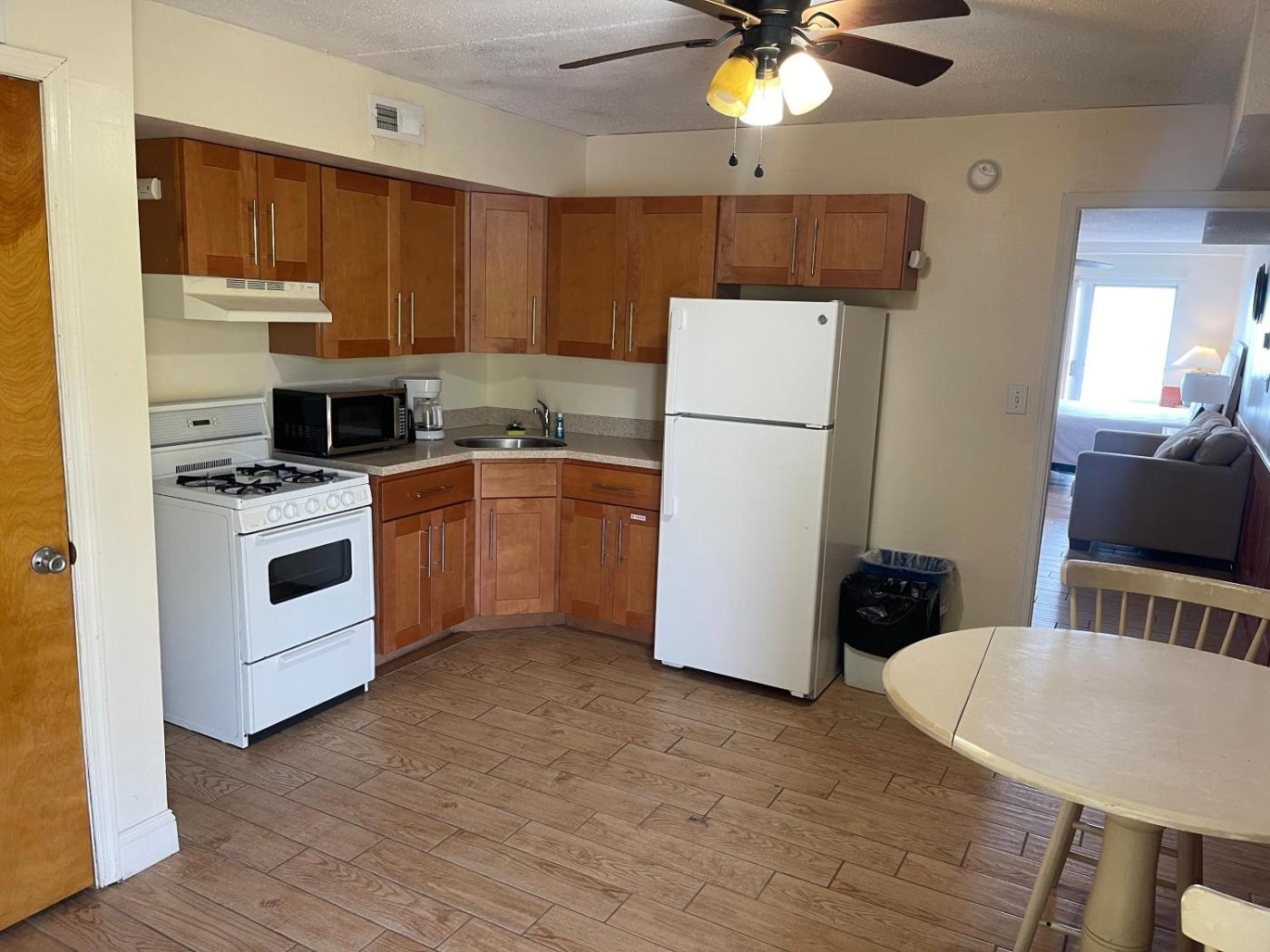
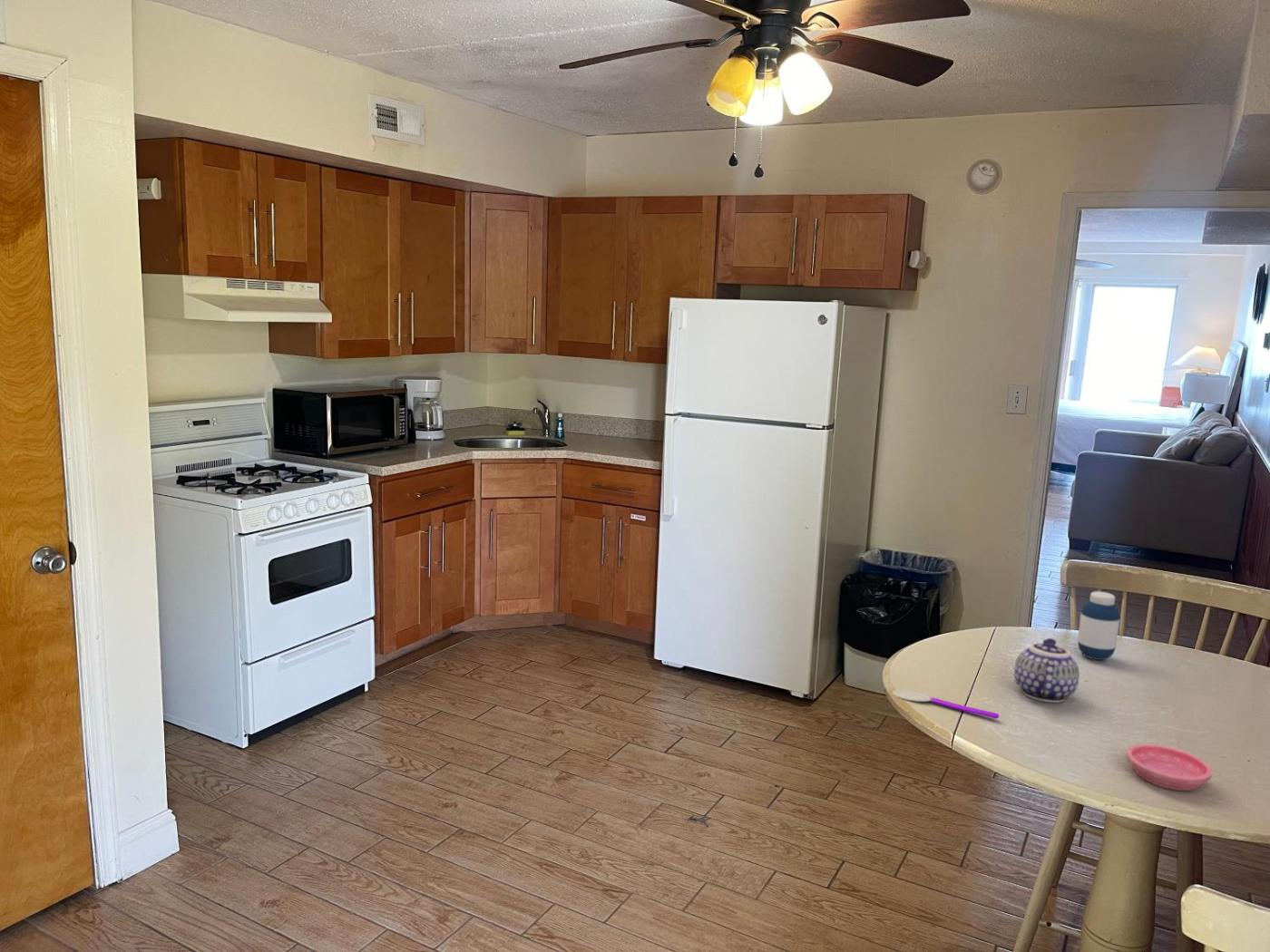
+ teapot (1047, 666)
+ saucer (1167, 768)
+ medicine bottle (1099, 626)
+ spoon (943, 702)
